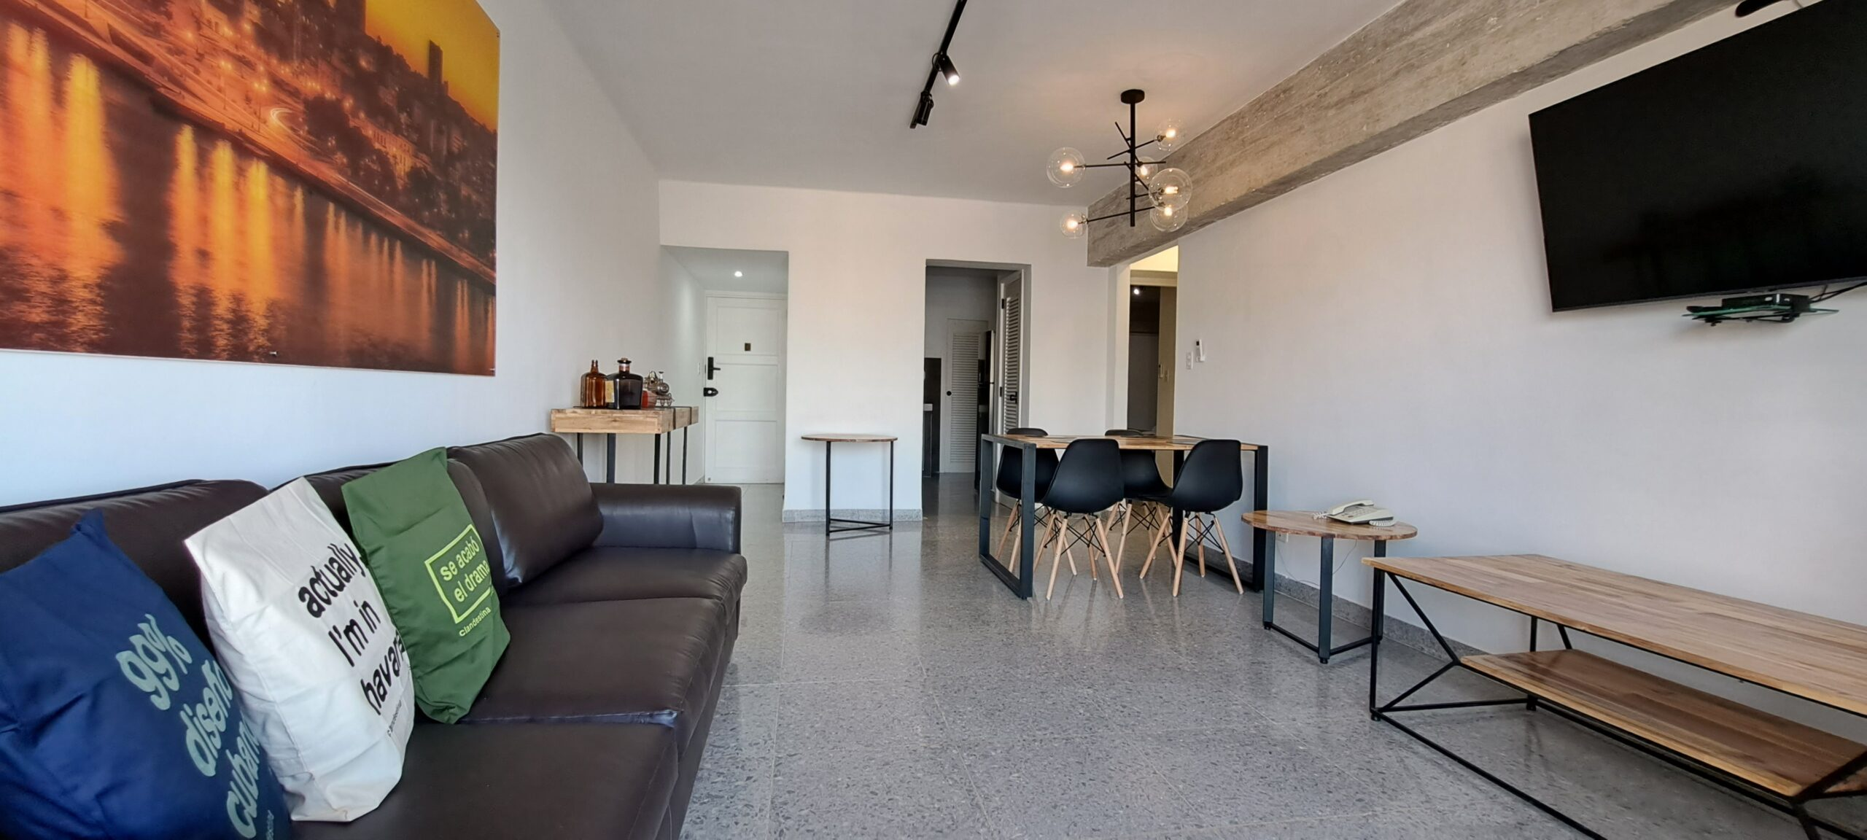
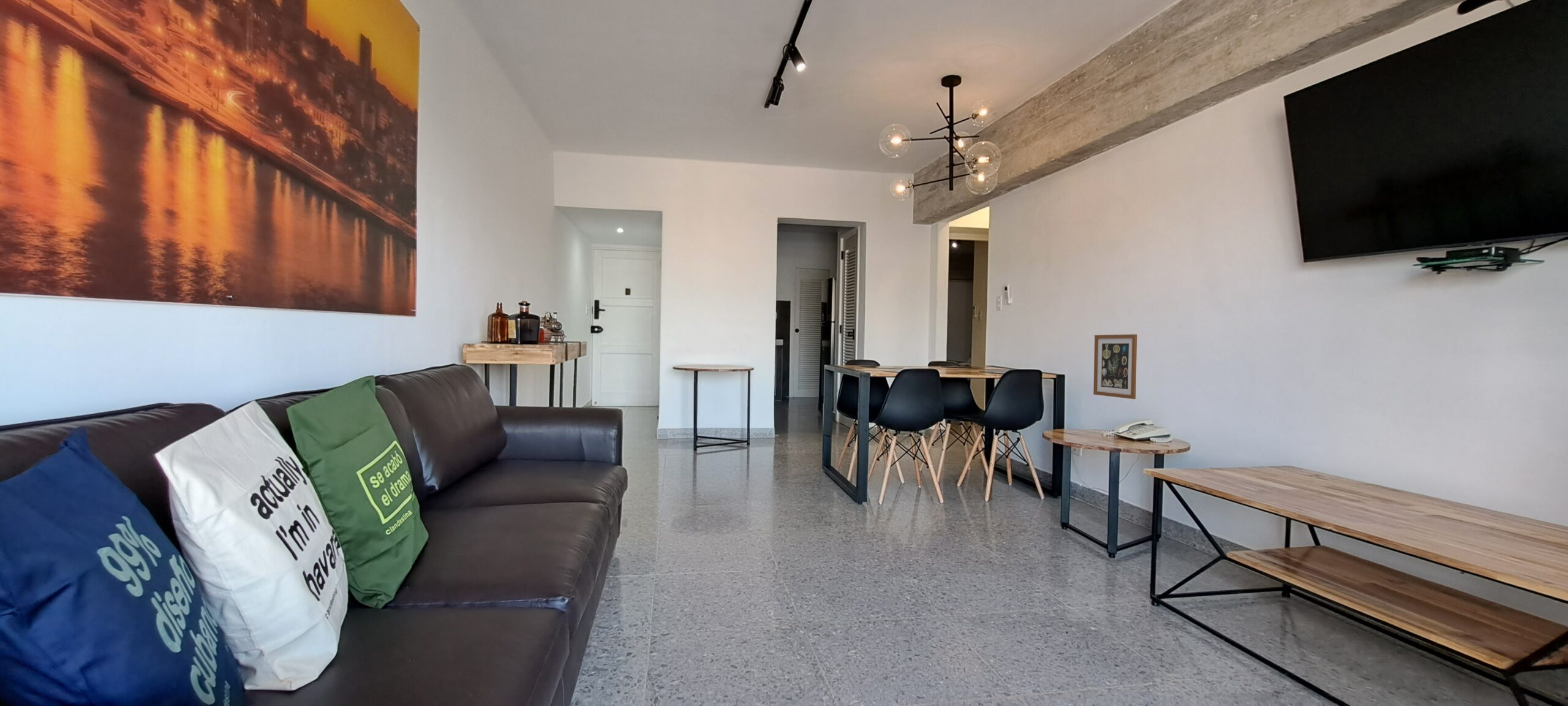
+ wall art (1114, 365)
